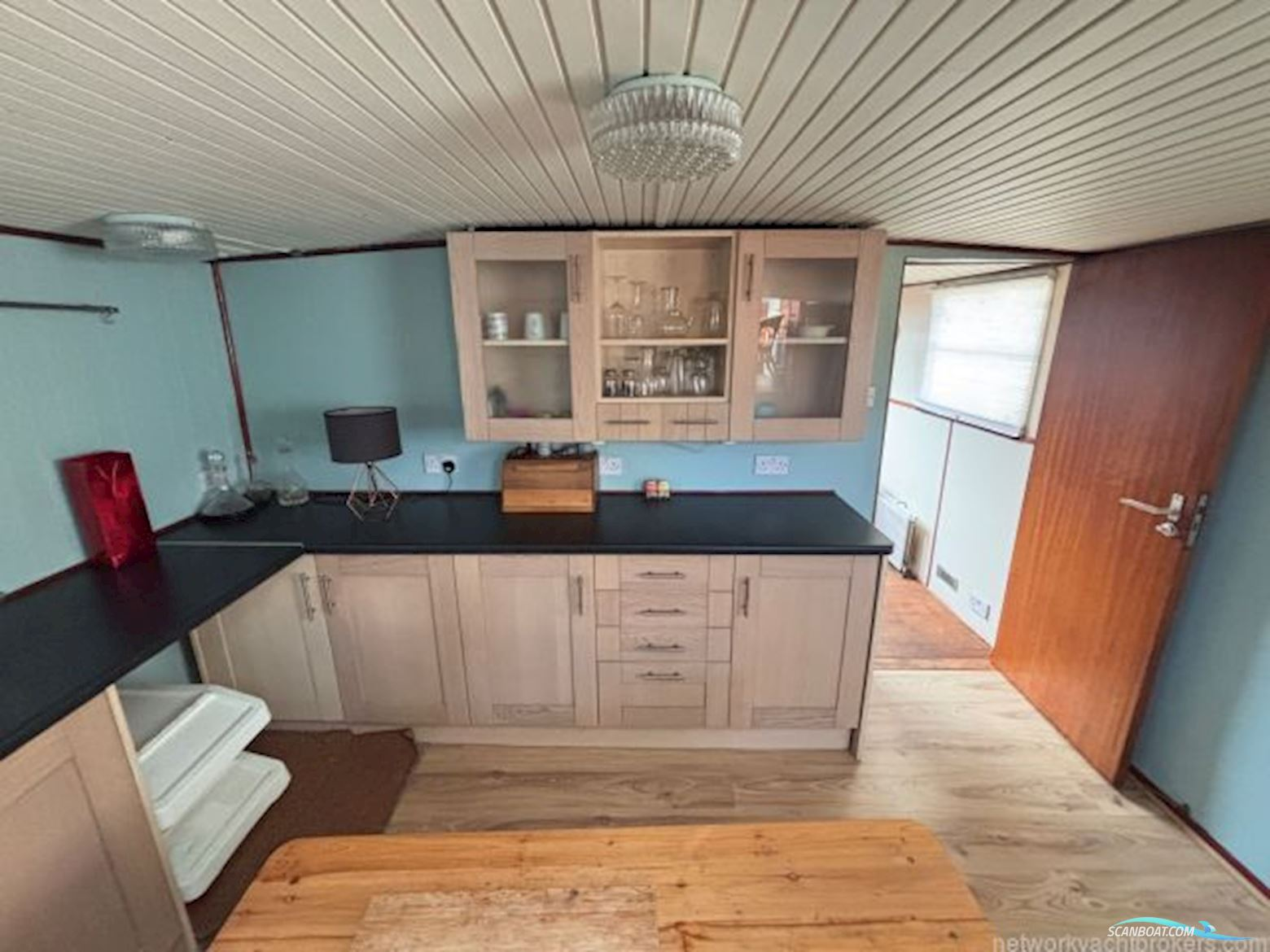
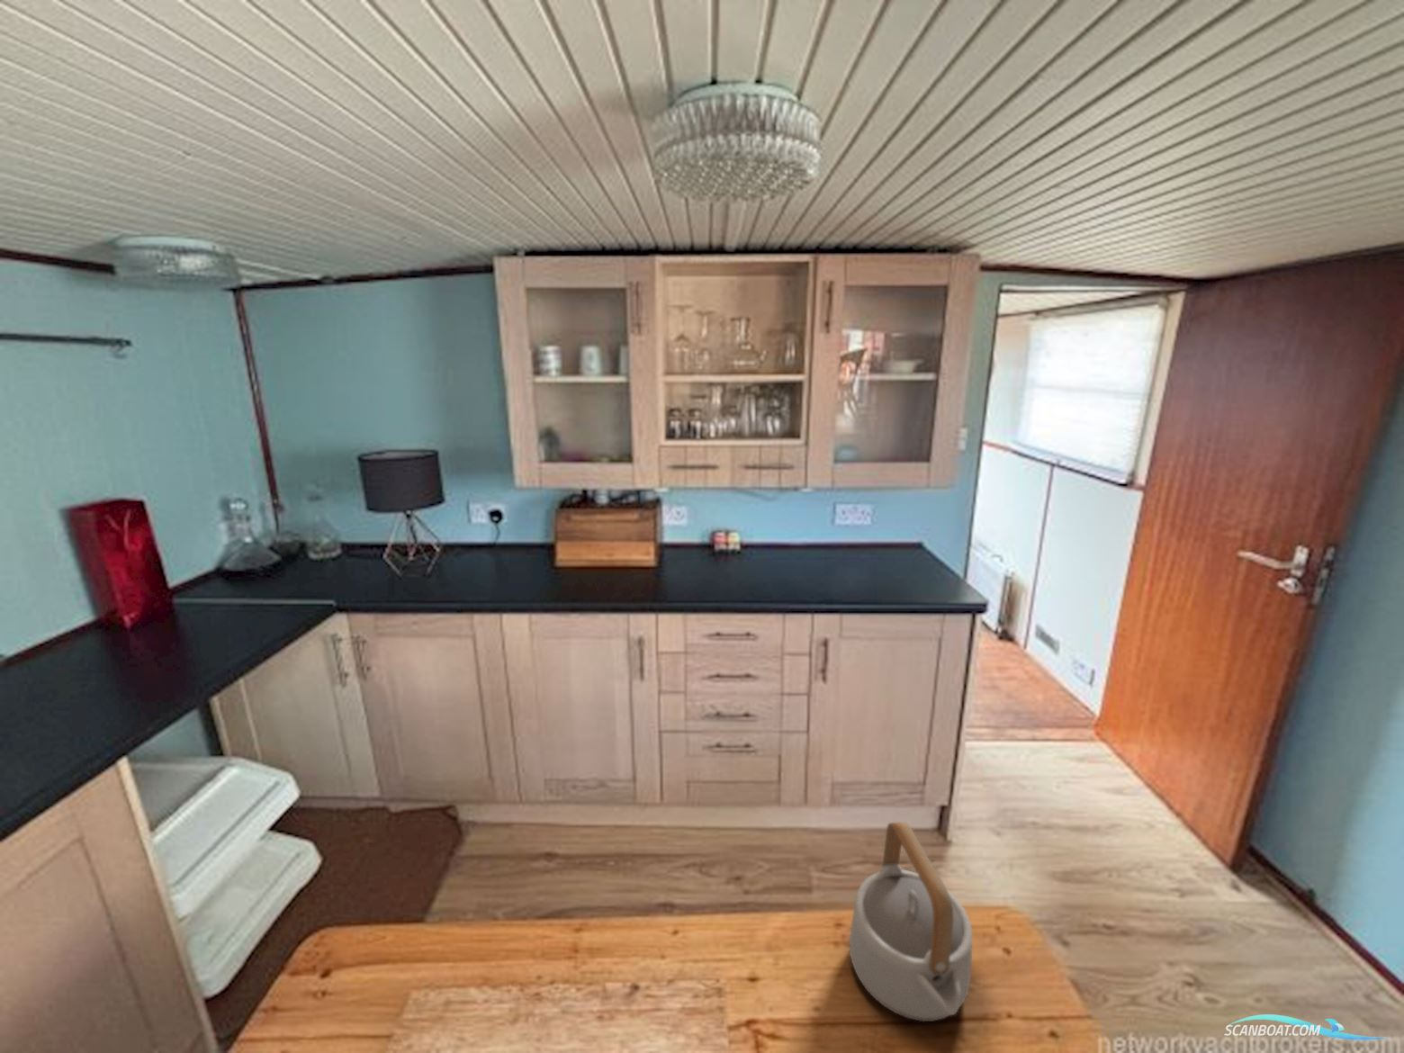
+ teapot (918, 924)
